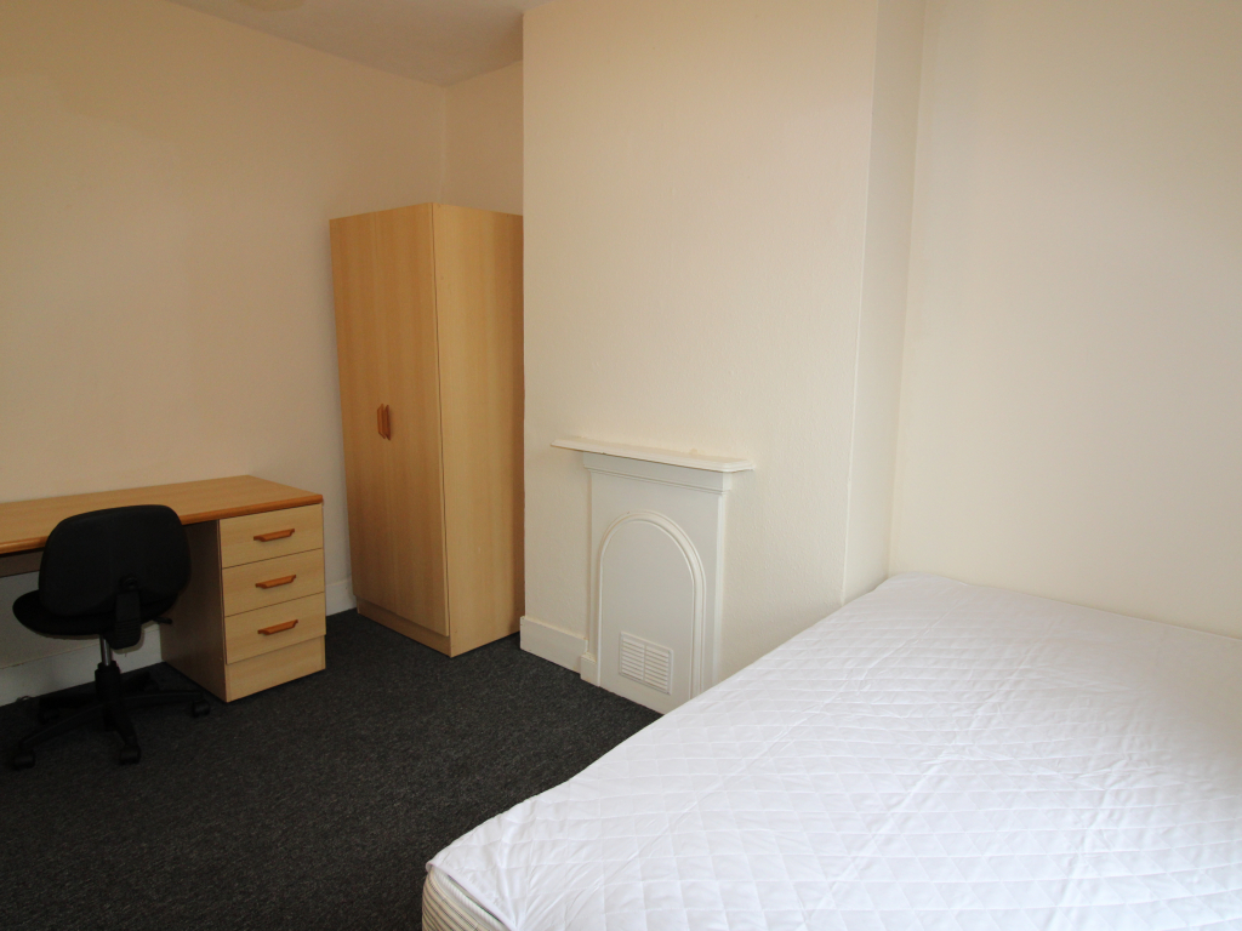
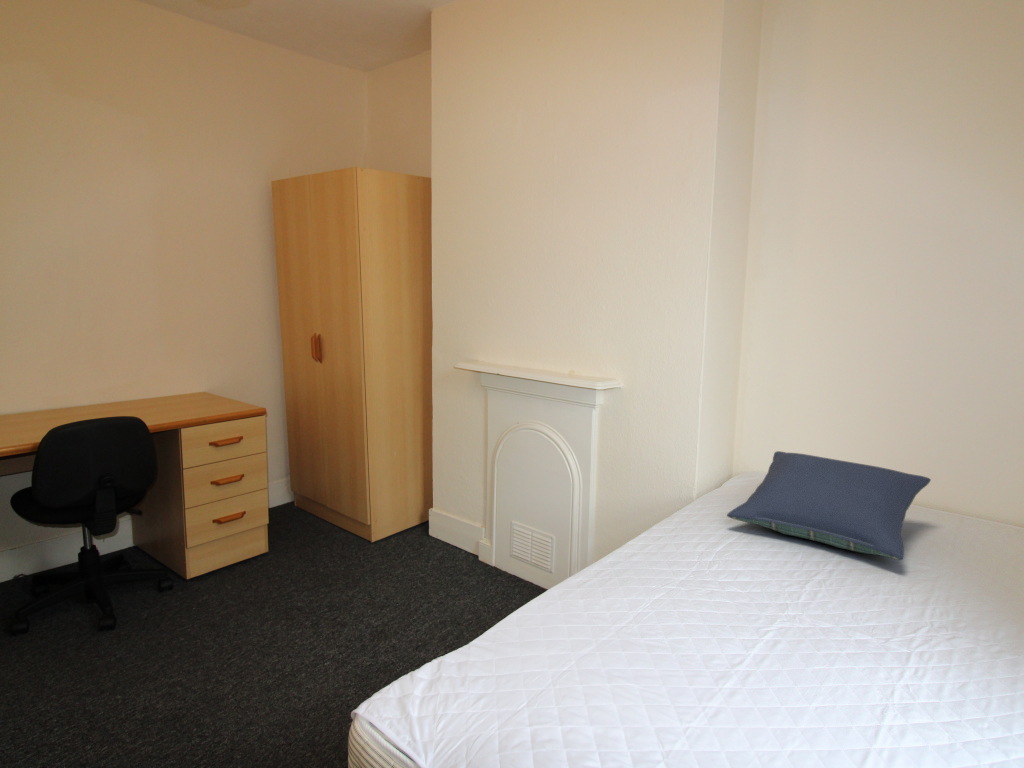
+ pillow (828, 497)
